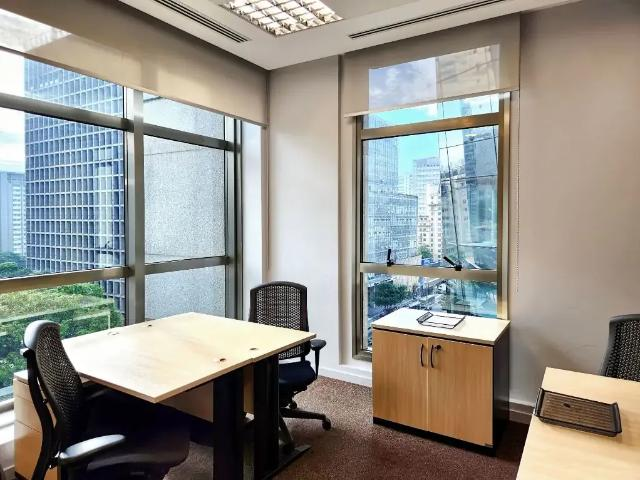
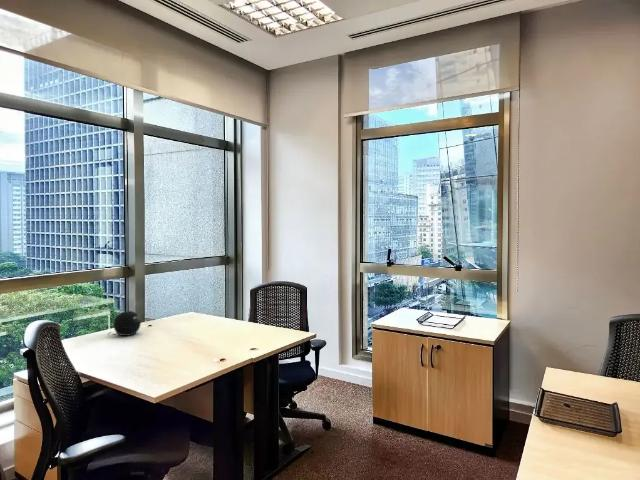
+ speaker (127, 322)
